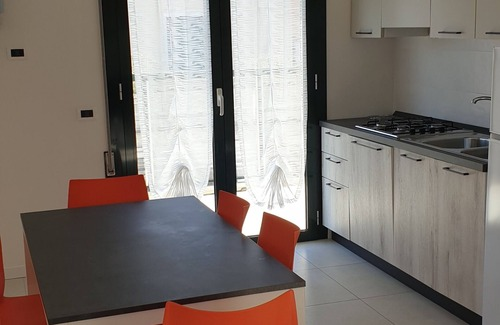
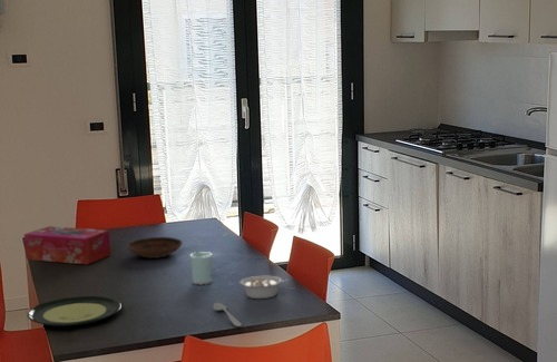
+ tissue box (67, 244)
+ spoon (227, 313)
+ plate (75, 312)
+ bowl (155, 248)
+ legume (263, 286)
+ cup (201, 265)
